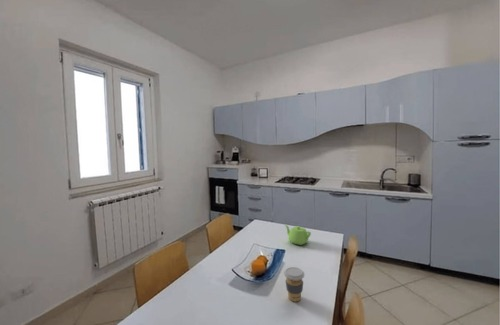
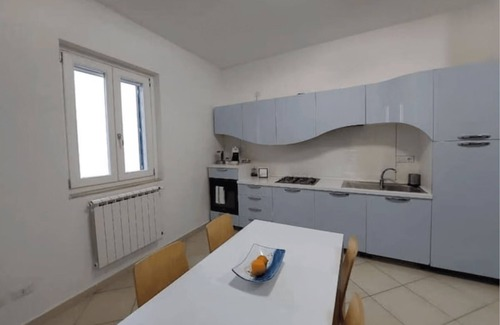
- teapot (297, 234)
- coffee cup (294, 284)
